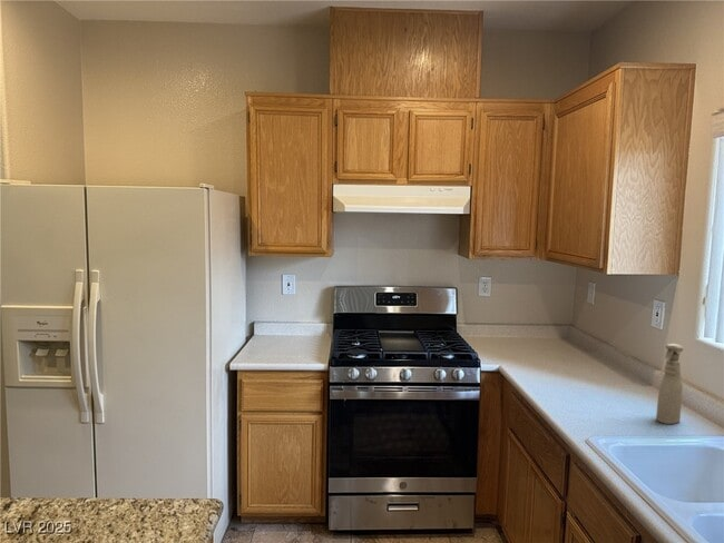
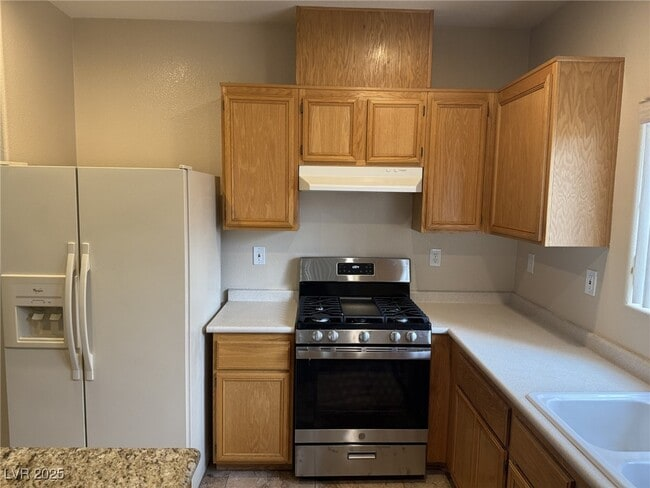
- spray bottle (671, 382)
